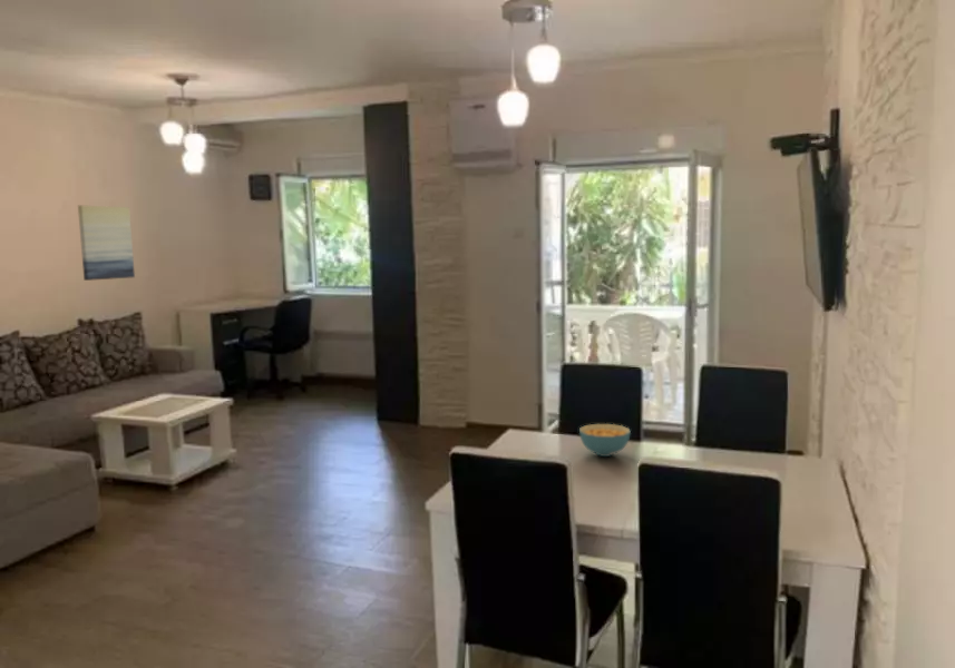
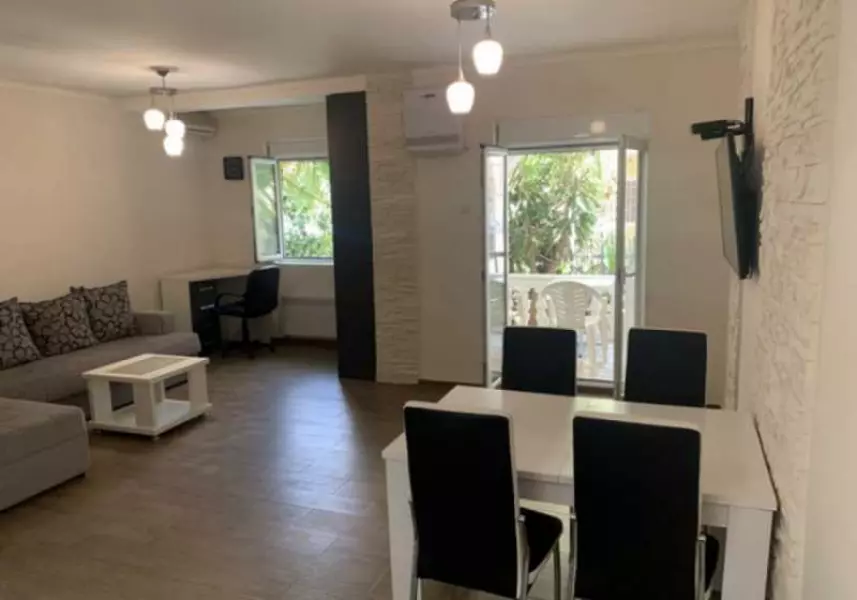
- cereal bowl (604, 442)
- wall art (107, 243)
